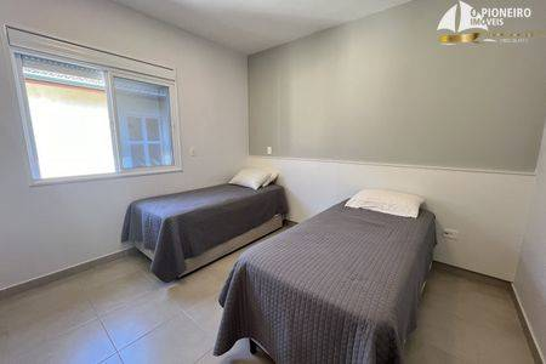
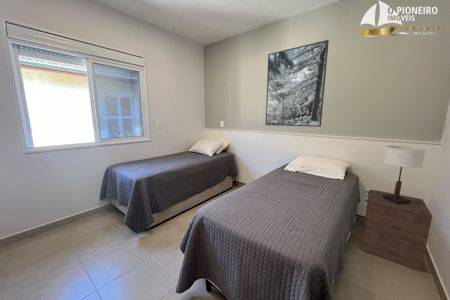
+ nightstand (389, 224)
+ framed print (293, 88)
+ table lamp (400, 174)
